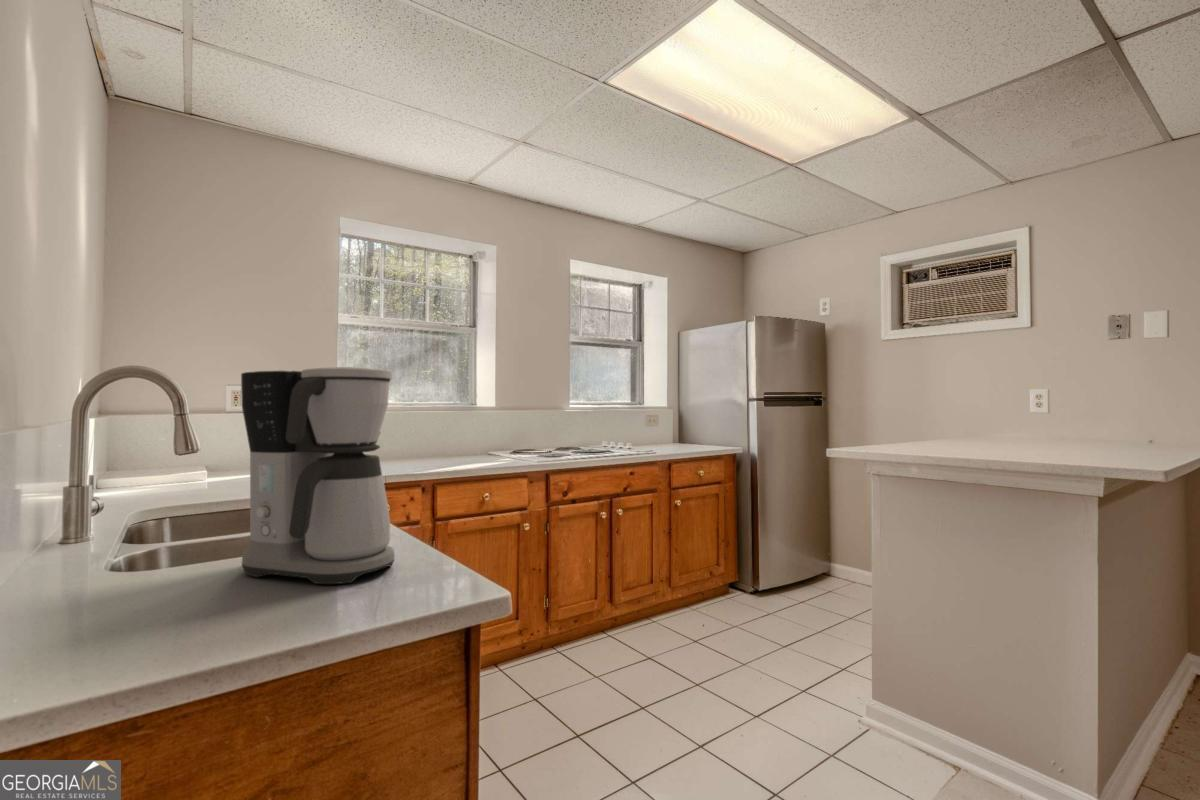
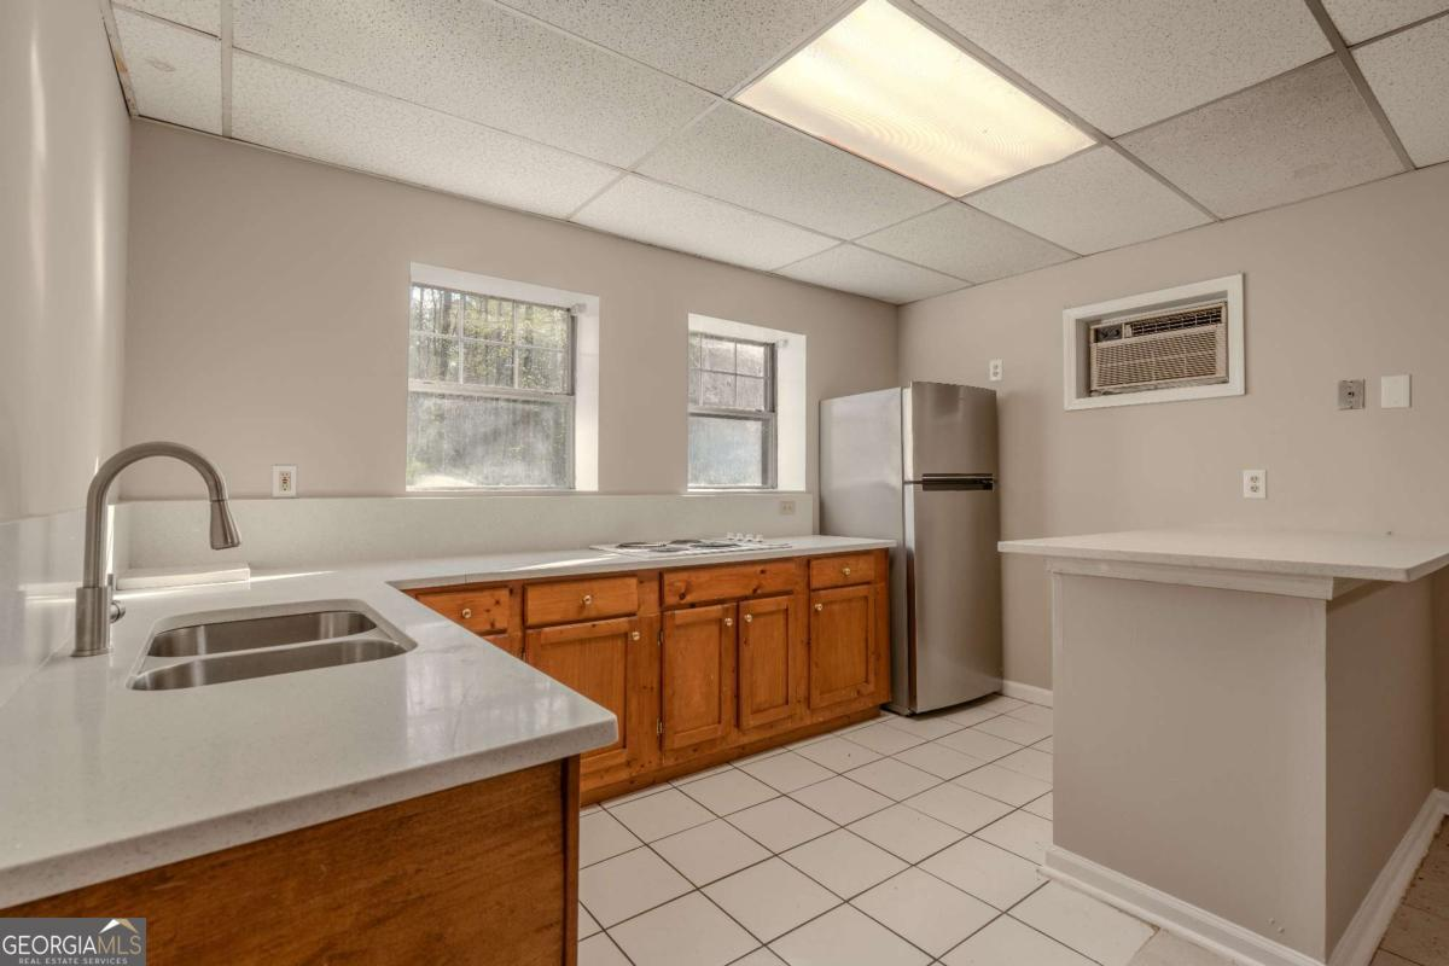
- coffee maker (309, 469)
